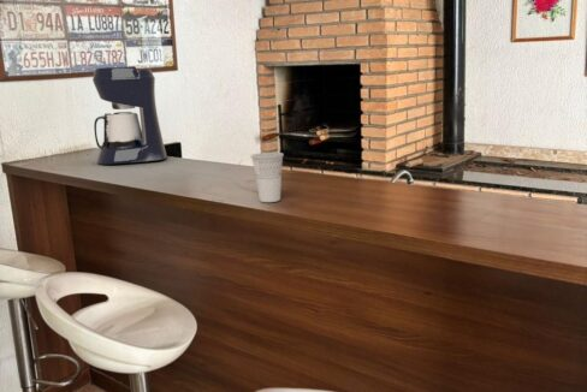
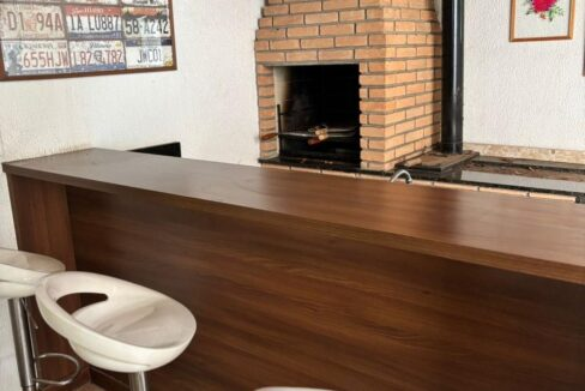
- cup (268, 177)
- coffee maker (129, 113)
